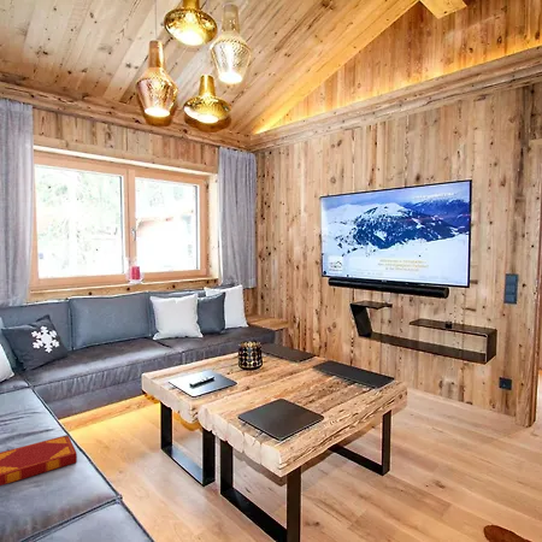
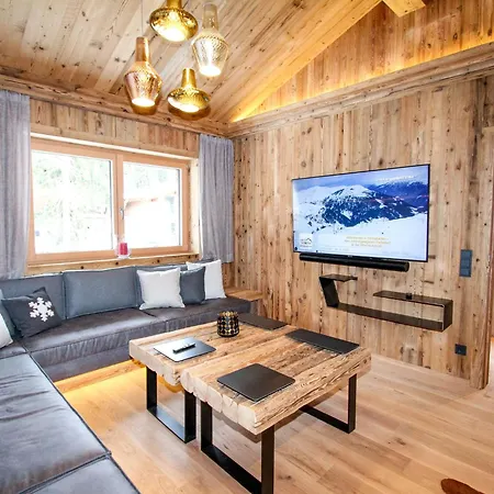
- hardback book (33, 459)
